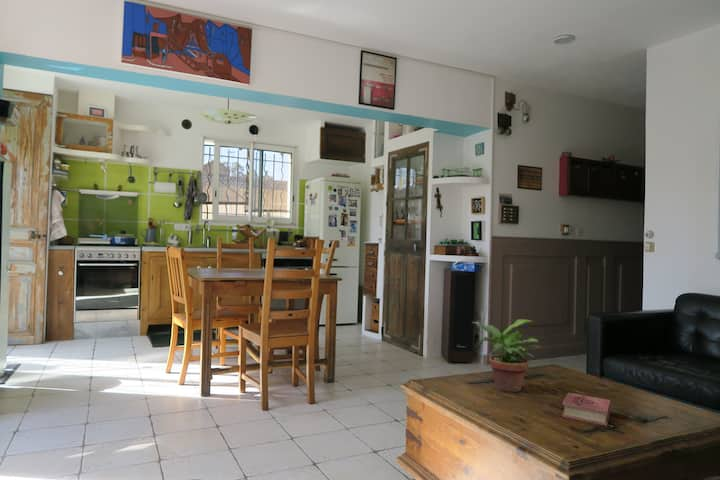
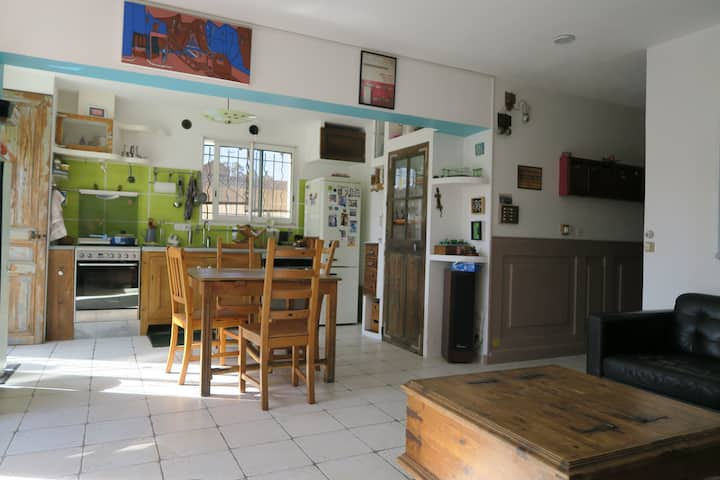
- book (586, 407)
- potted plant (502, 354)
